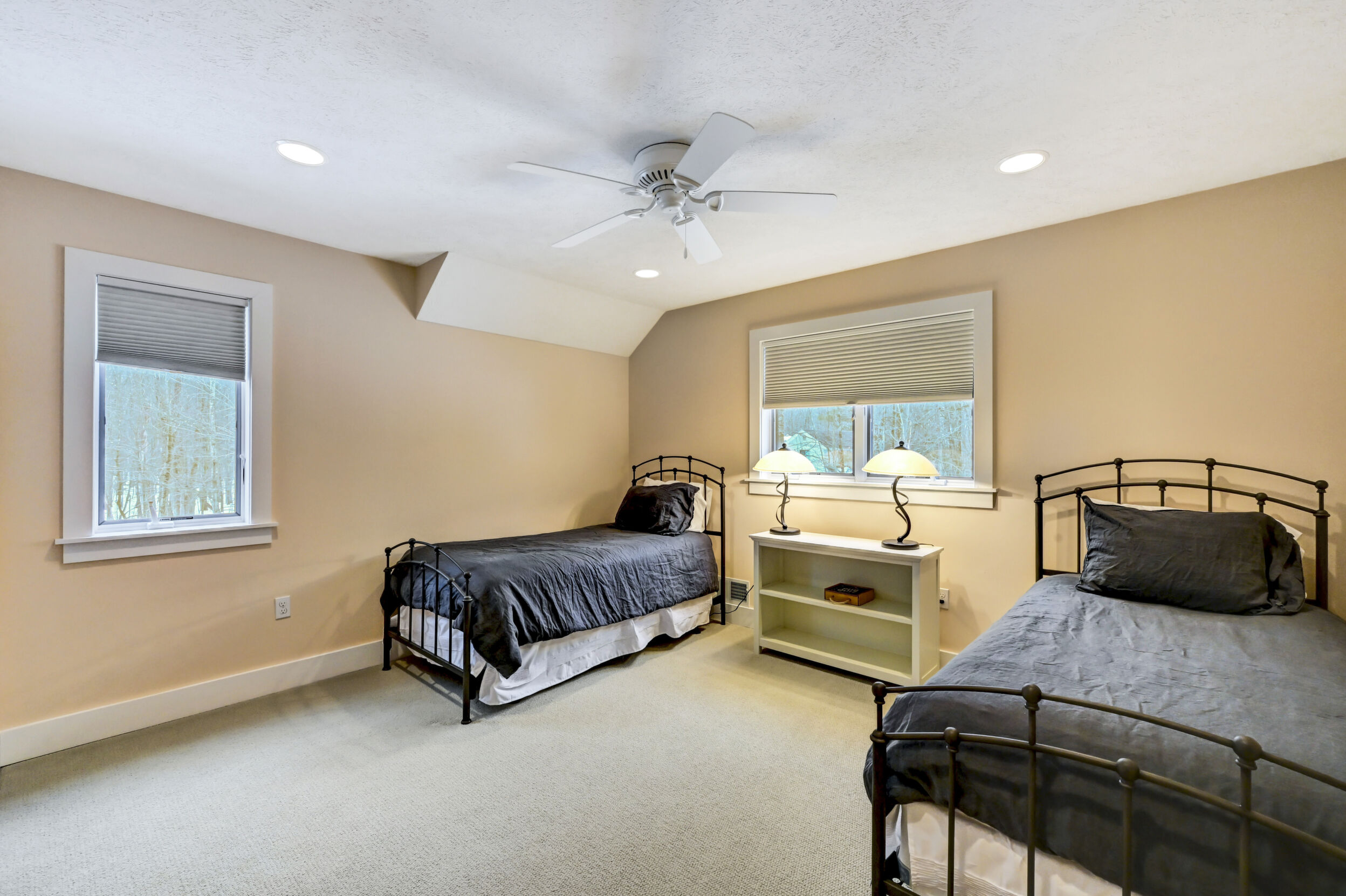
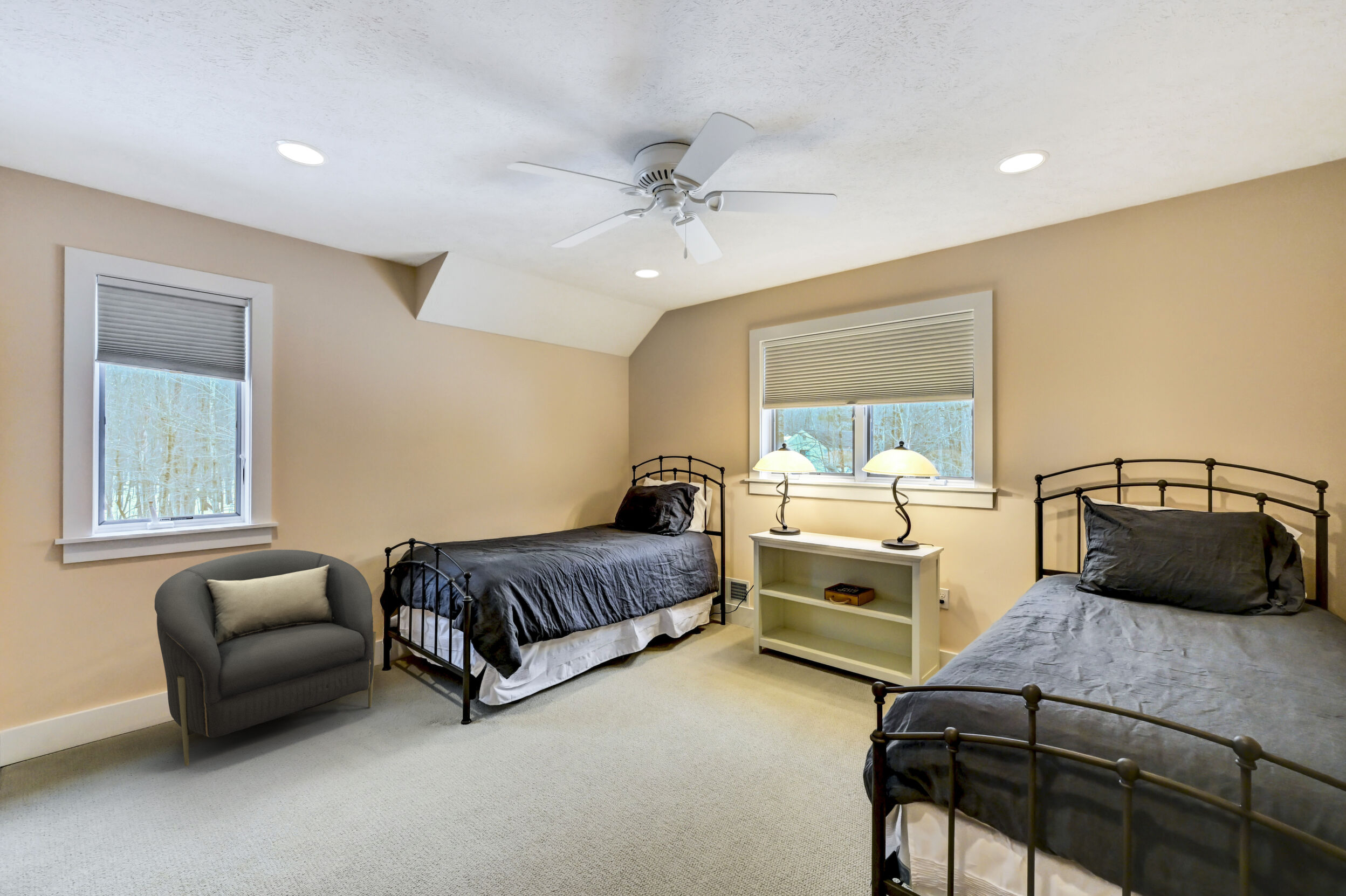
+ armchair (271, 639)
